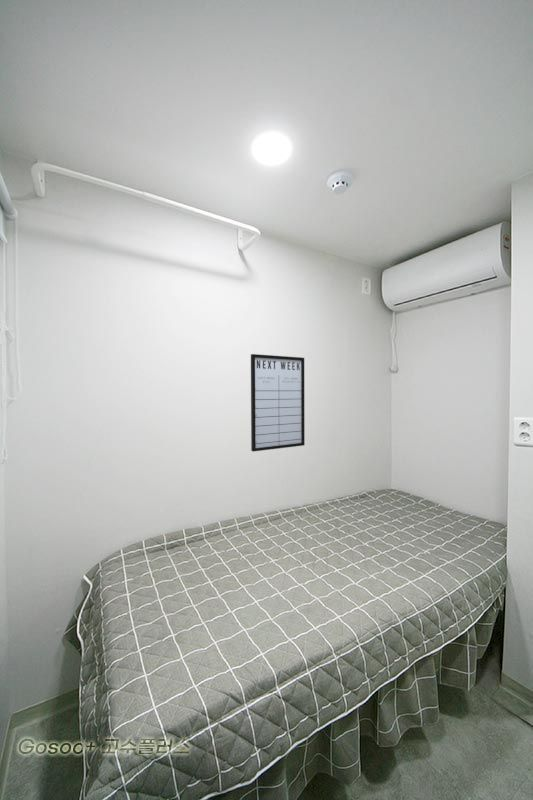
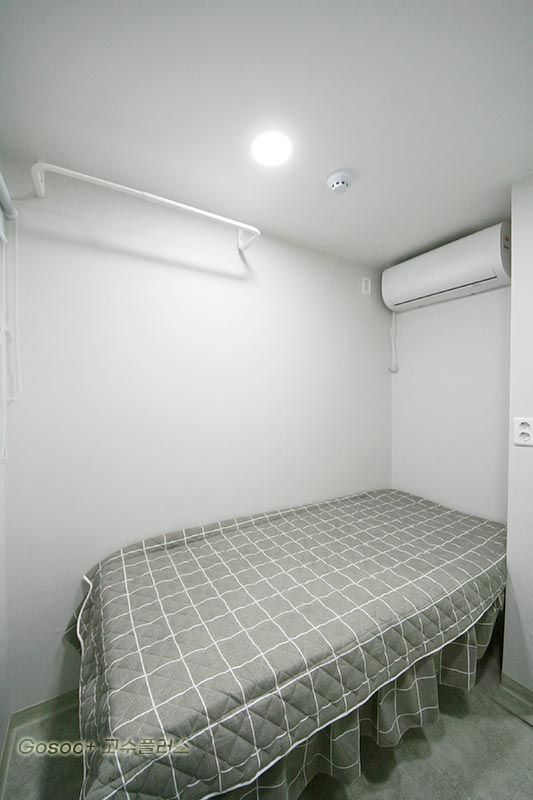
- writing board (279, 402)
